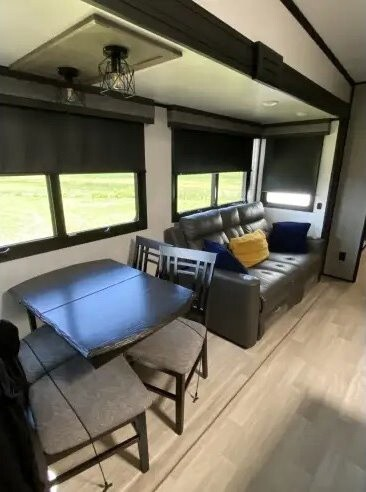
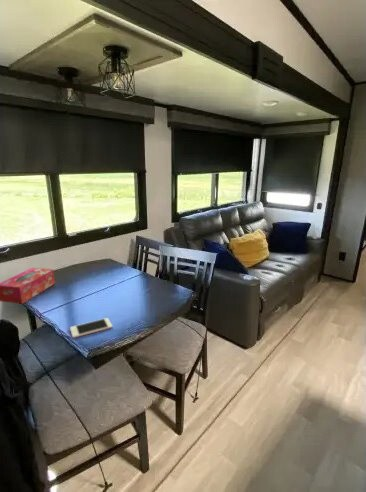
+ cell phone (91, 327)
+ tissue box (27, 284)
